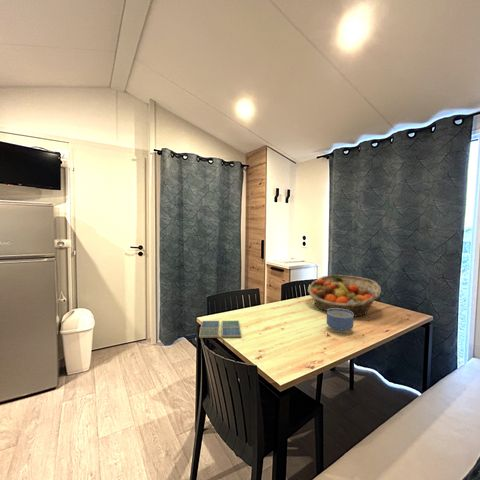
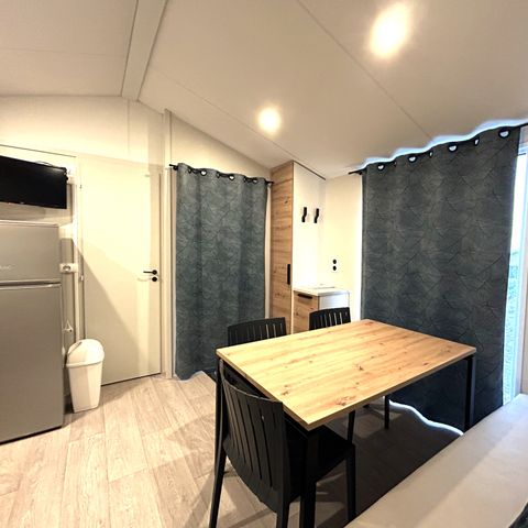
- fruit basket (341, 293)
- drink coaster (222, 328)
- bowl (339, 321)
